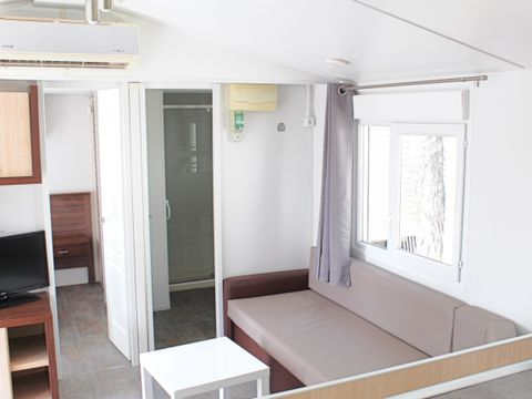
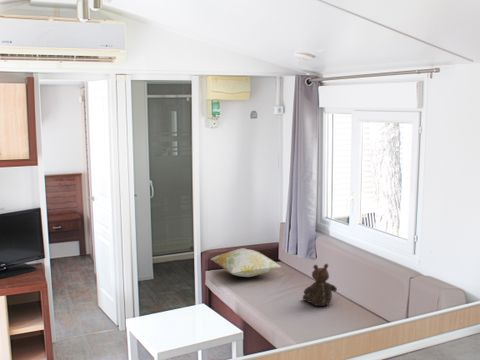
+ teddy bear (317, 283)
+ decorative pillow (245, 262)
